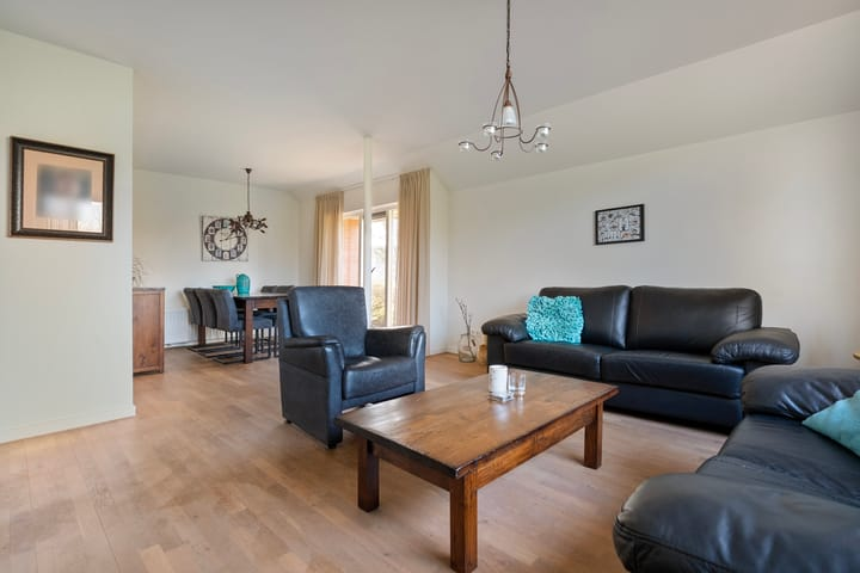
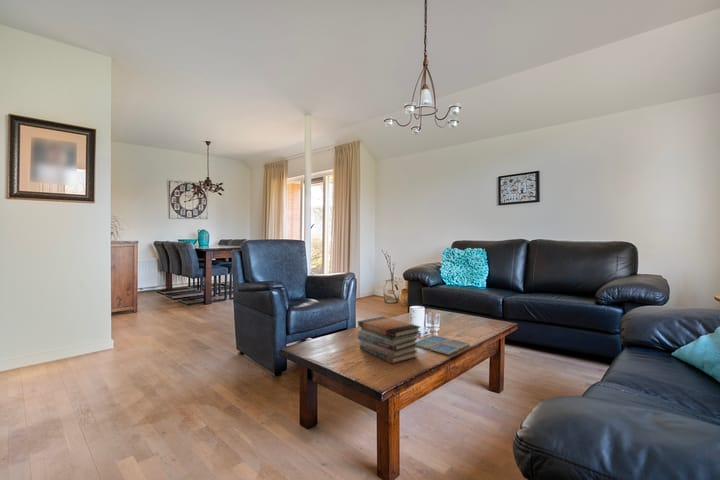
+ drink coaster (440, 344)
+ book stack (387, 337)
